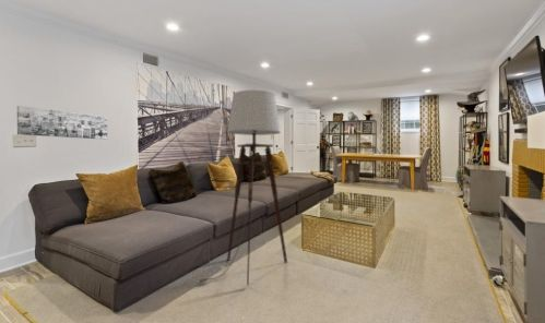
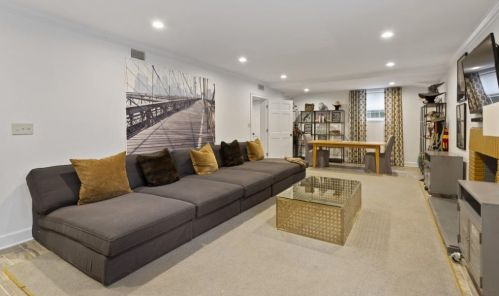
- wall art (67, 124)
- floor lamp (240, 182)
